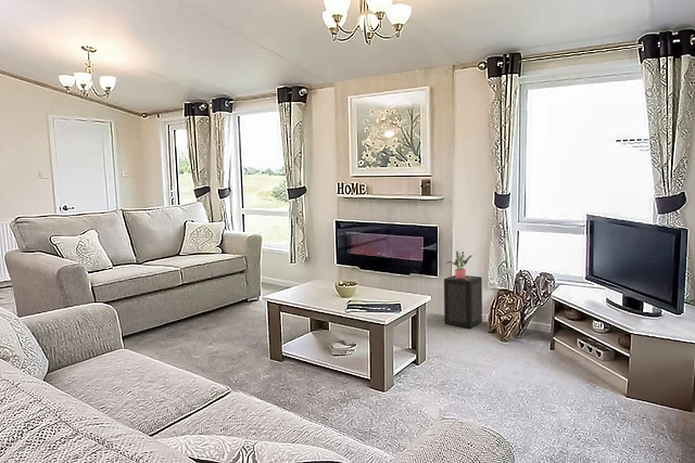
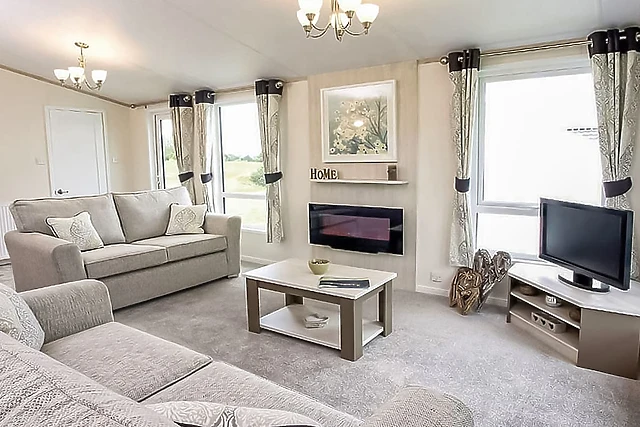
- potted plant (458, 263)
- speaker (463, 300)
